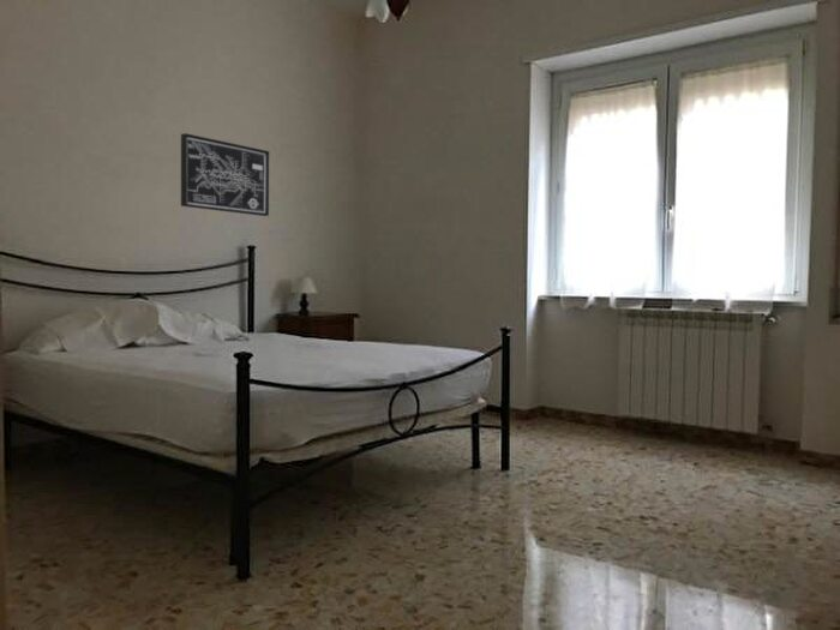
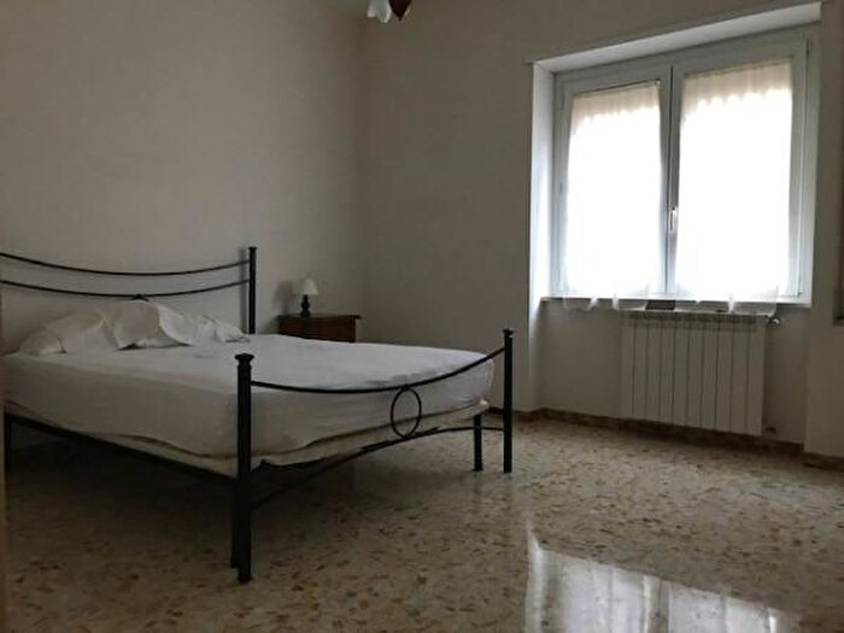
- wall art (227, 176)
